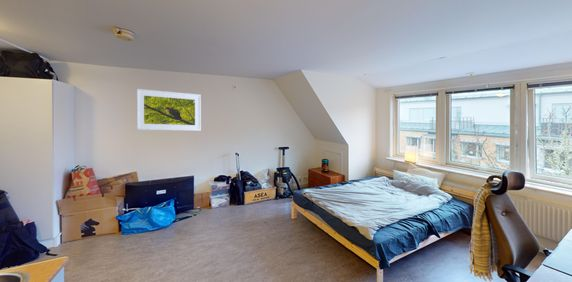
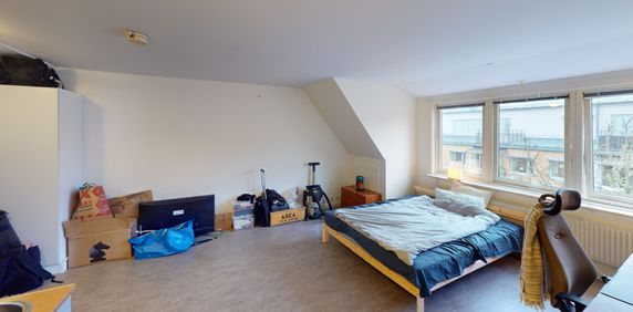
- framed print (170, 111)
